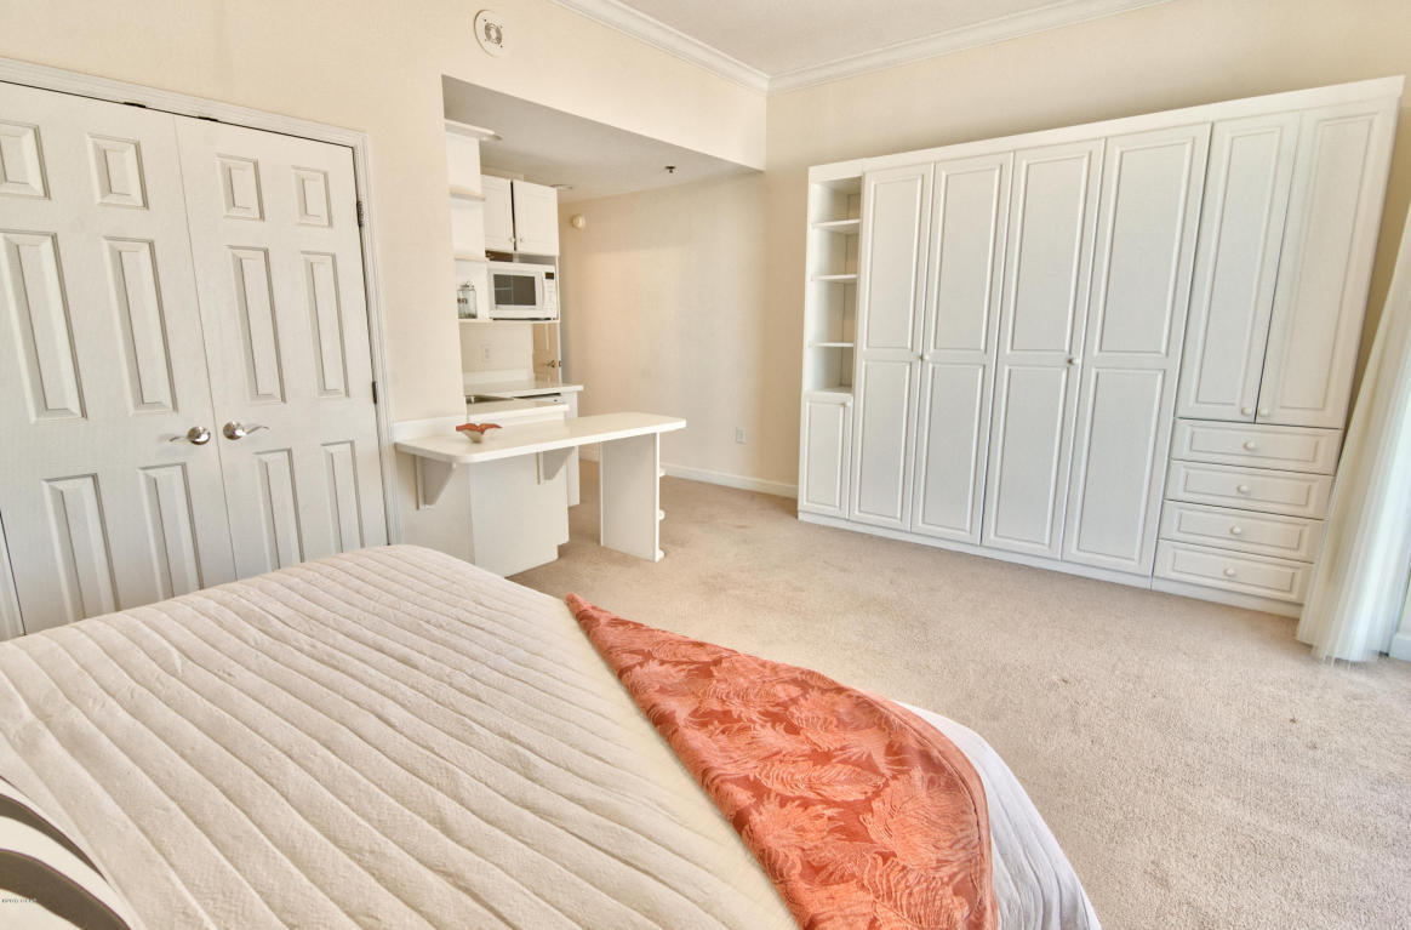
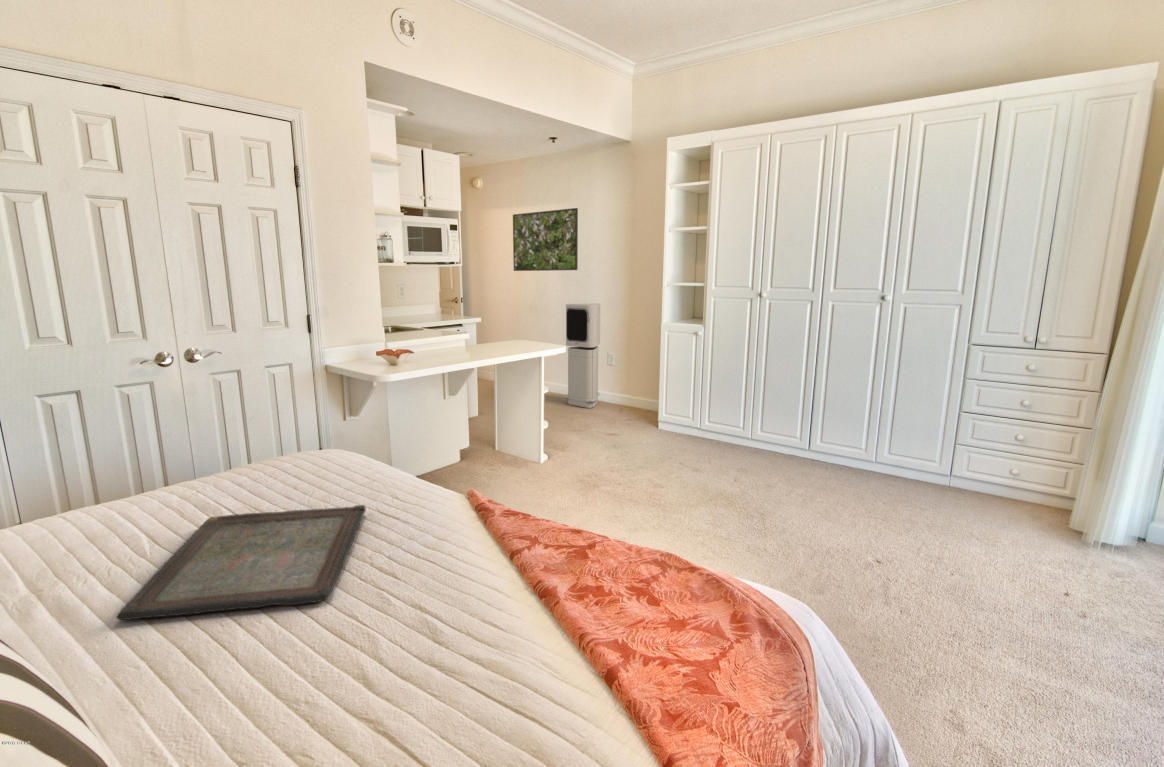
+ air purifier (587, 354)
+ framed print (543, 241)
+ serving tray (261, 552)
